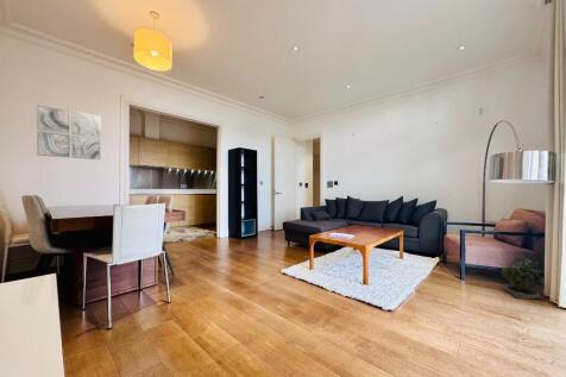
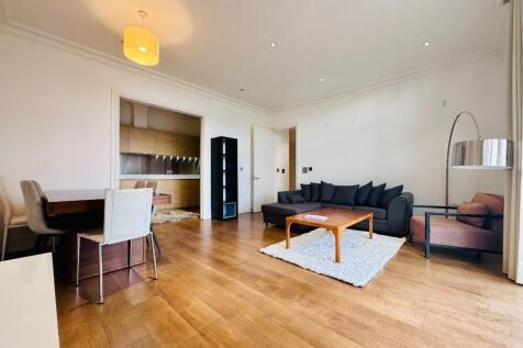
- potted plant (521, 275)
- wall art (71, 133)
